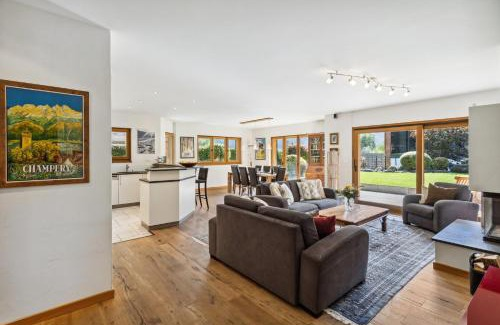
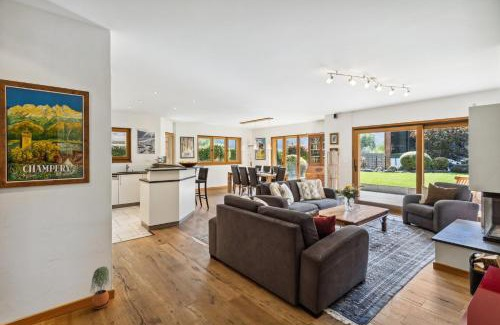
+ potted plant (99, 287)
